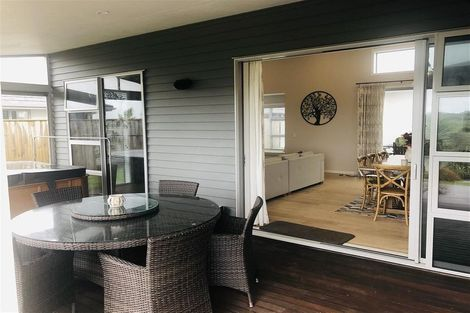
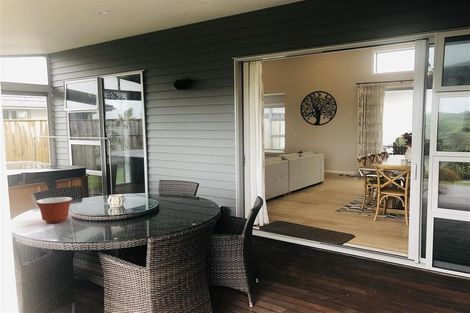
+ mixing bowl (54, 210)
